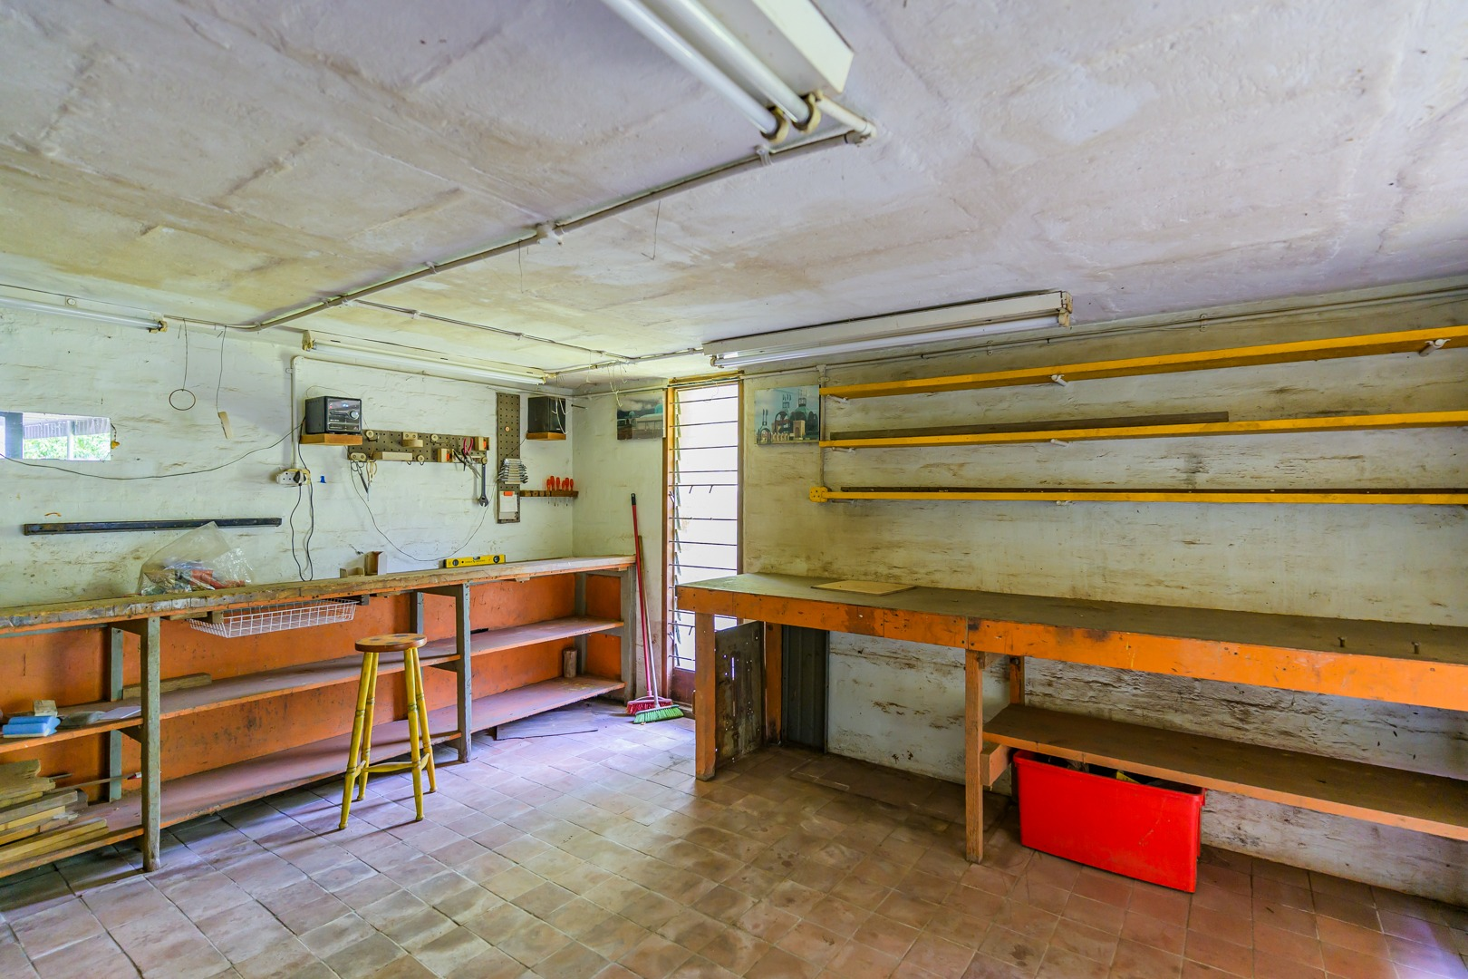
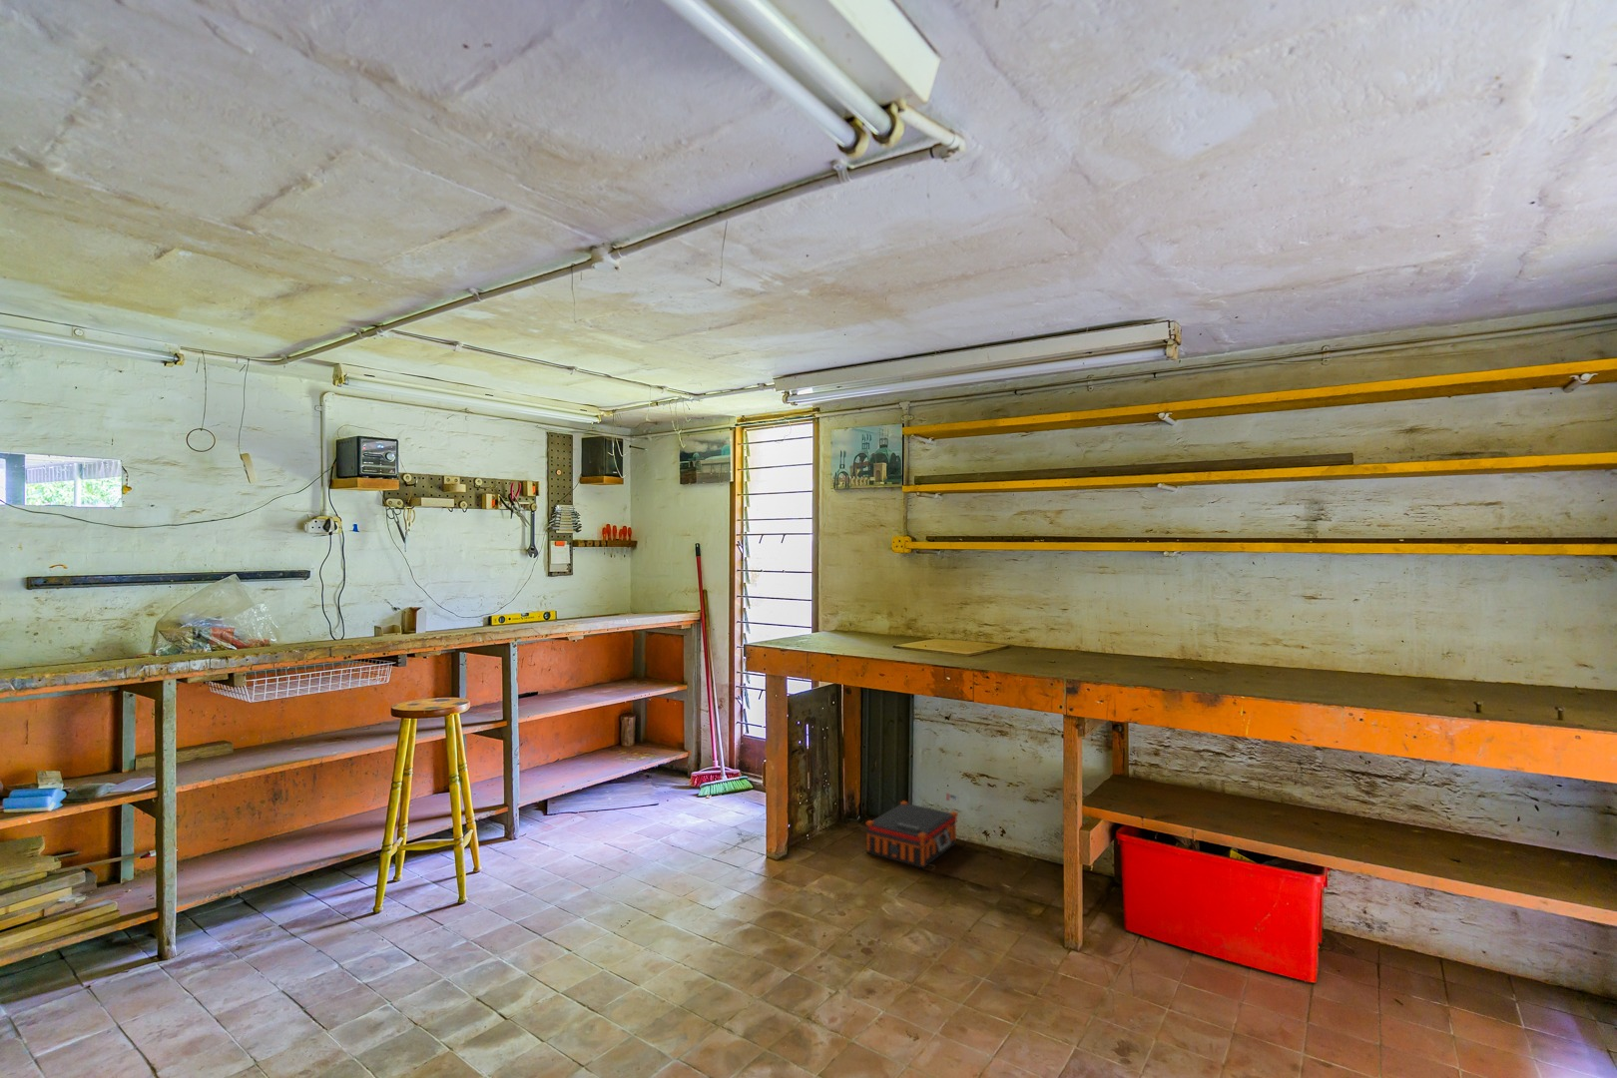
+ toolbox (925, 815)
